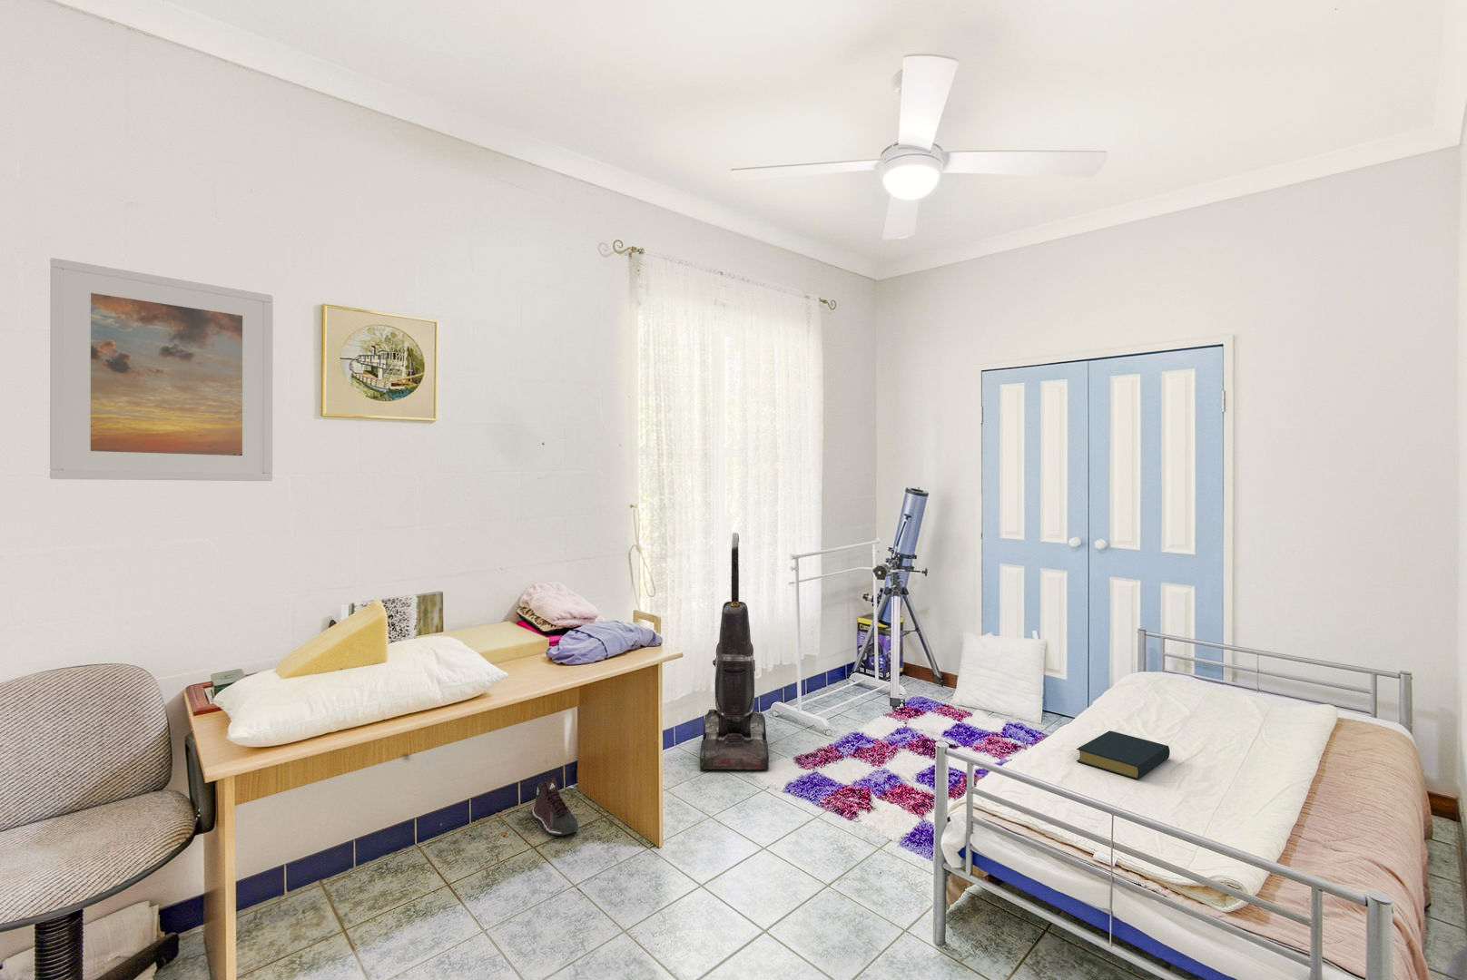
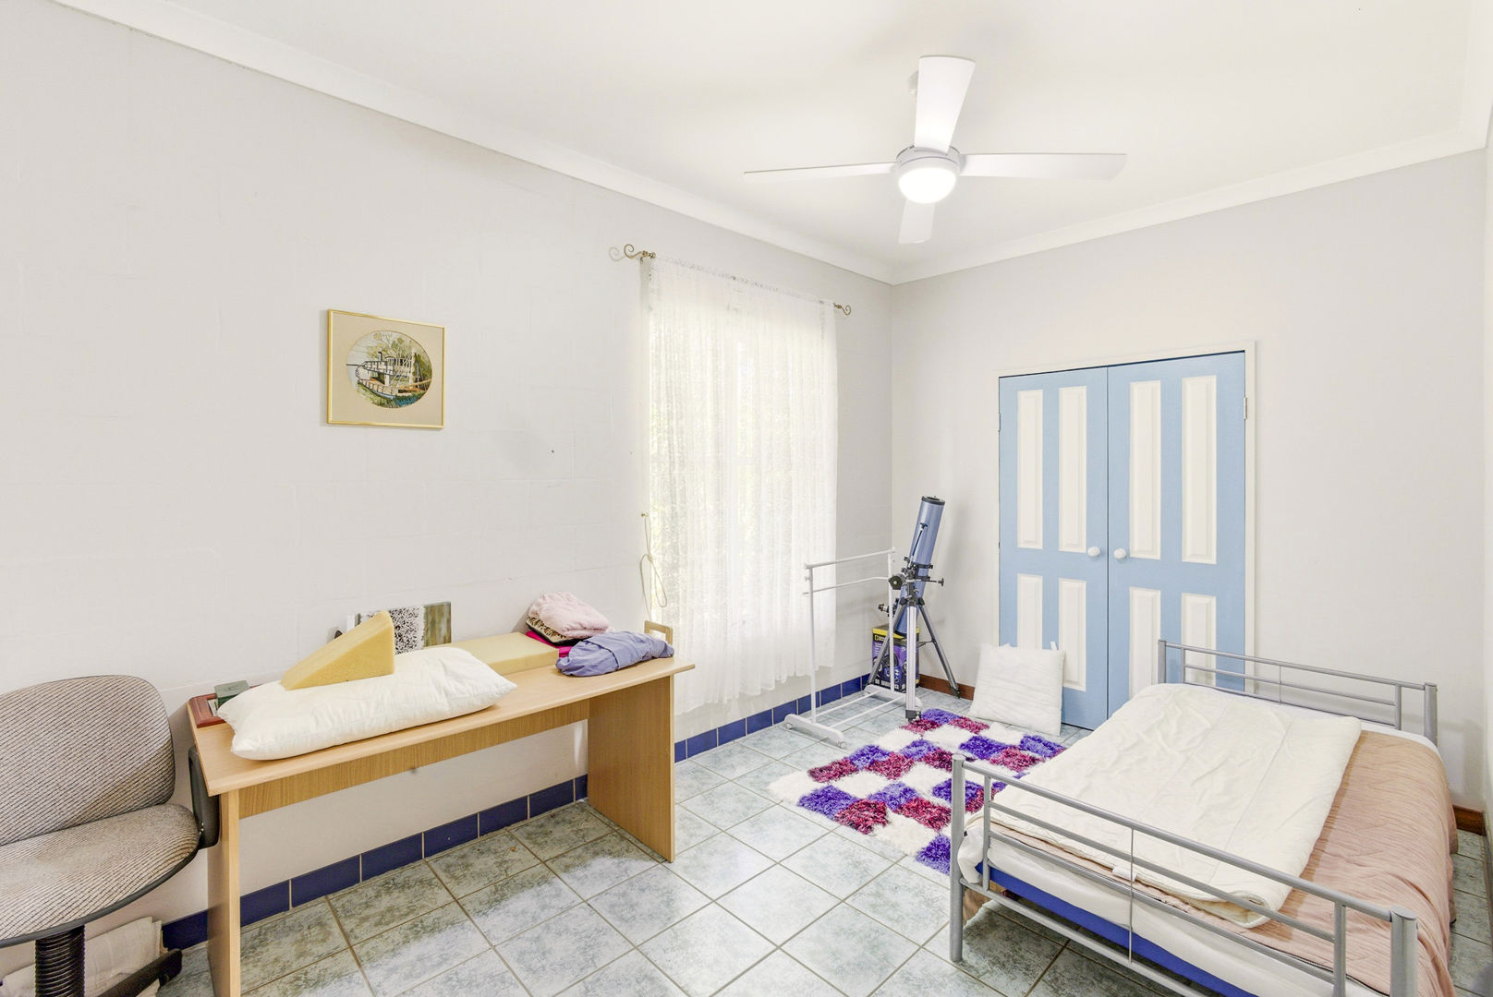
- hardback book (1122, 754)
- sneaker (552, 802)
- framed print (171, 380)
- vacuum cleaner (734, 643)
